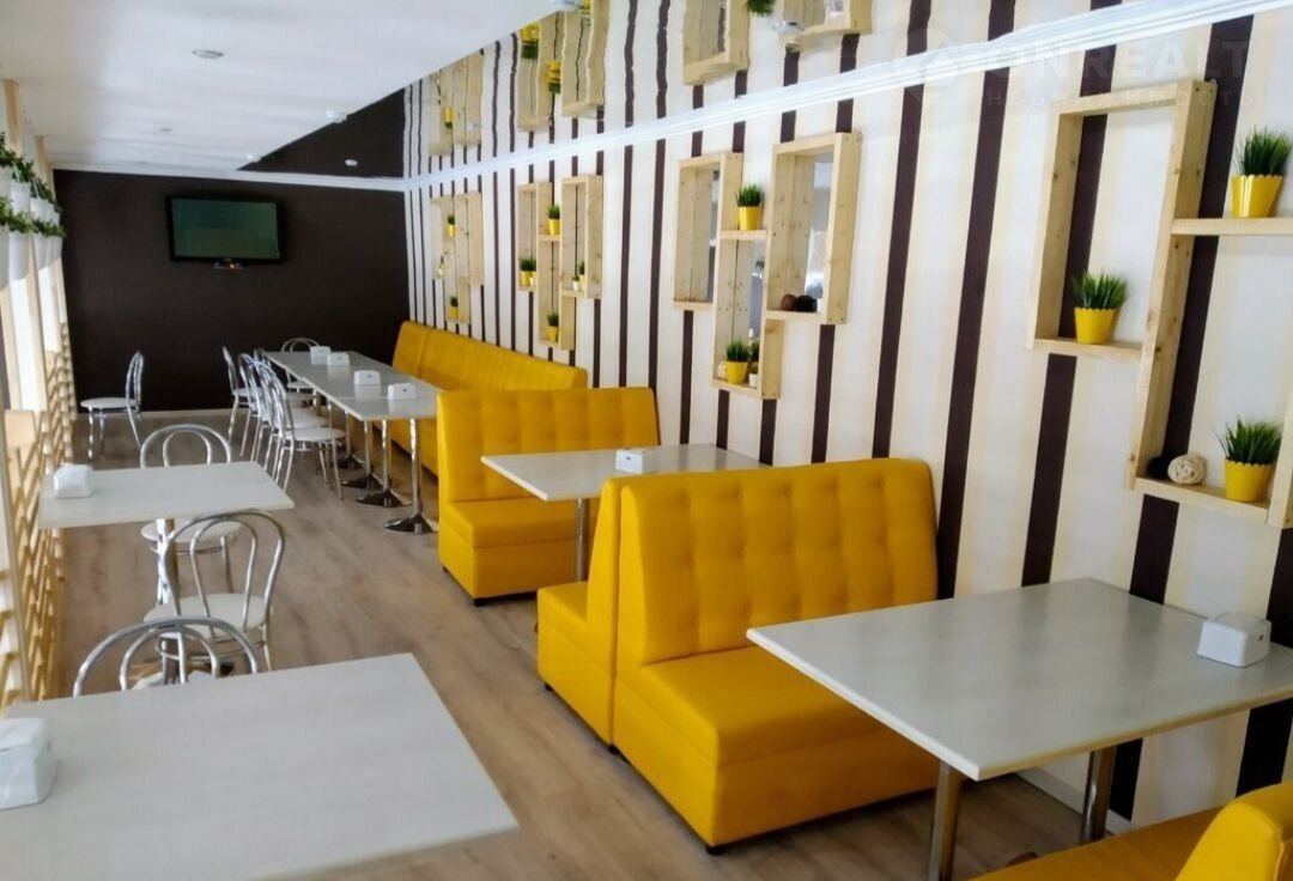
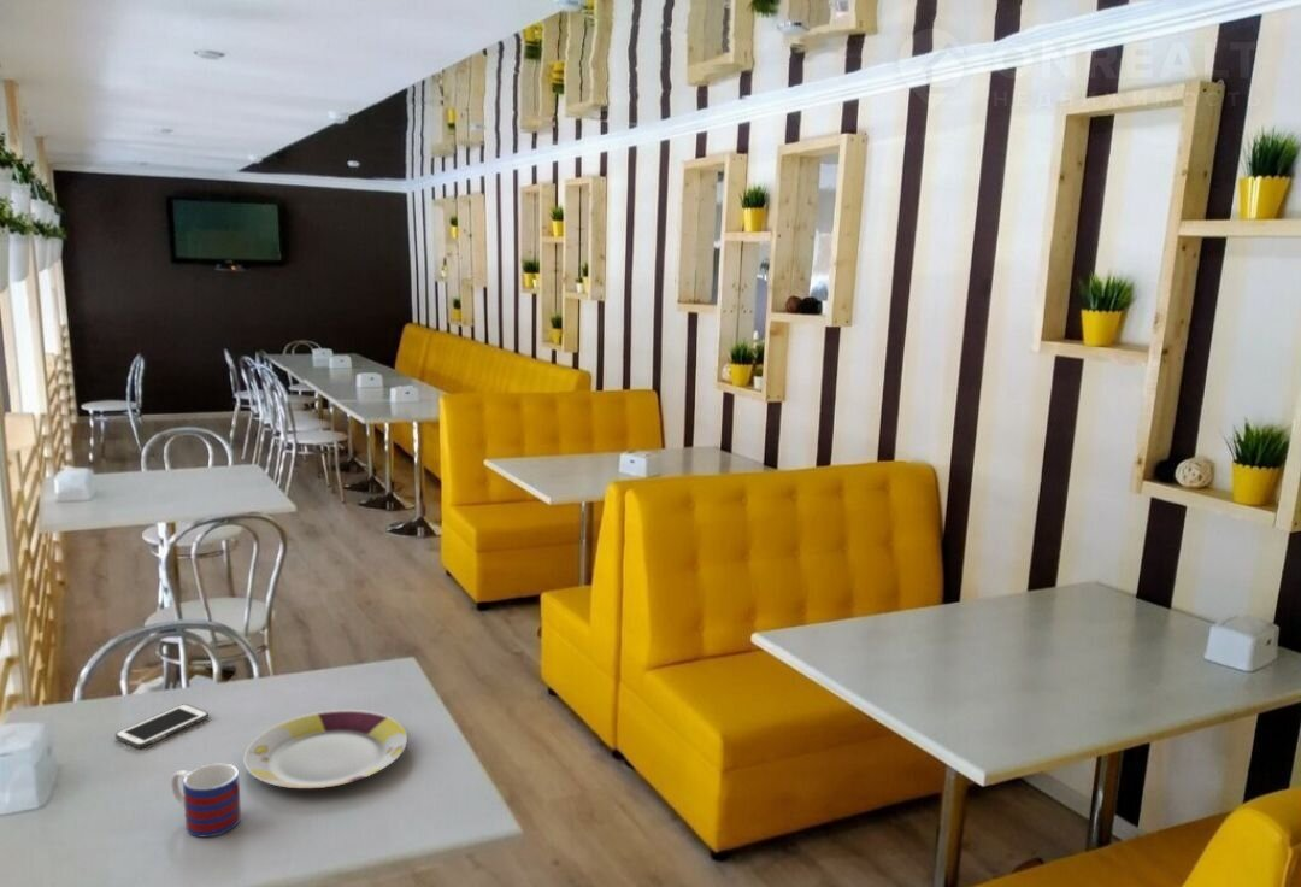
+ plate (328, 751)
+ cell phone (163, 724)
+ mug (202, 797)
